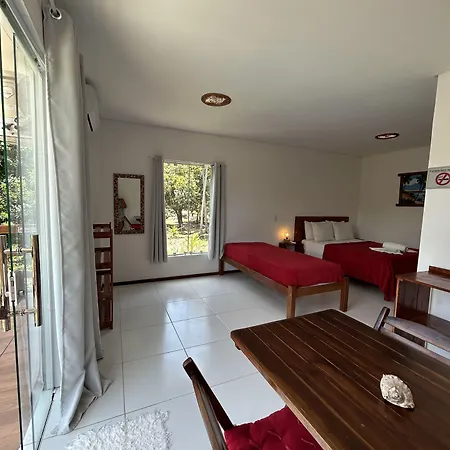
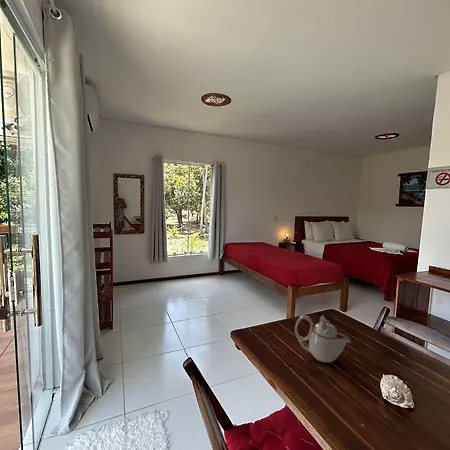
+ teapot (321, 337)
